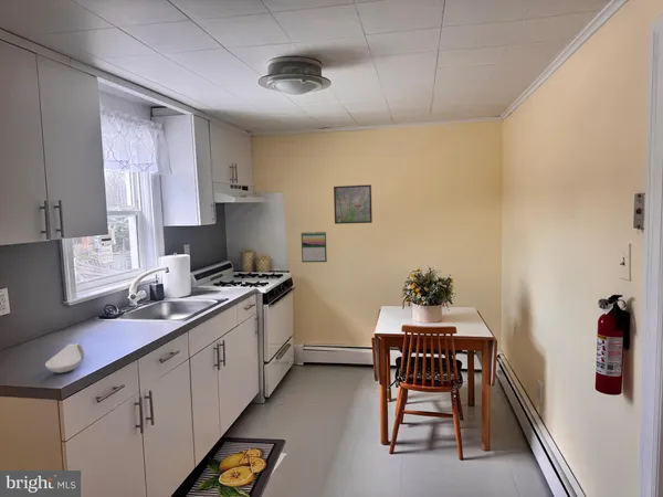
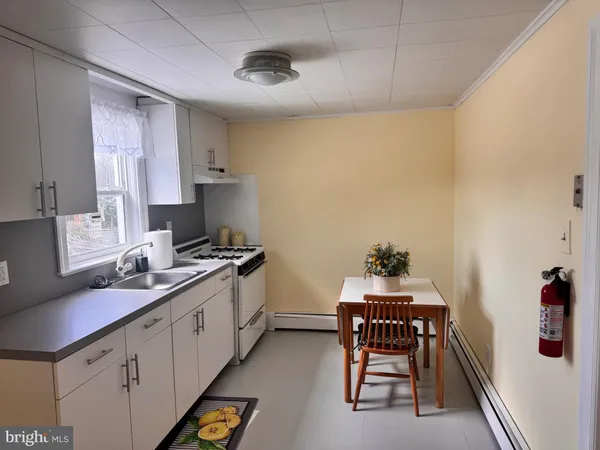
- calendar (314, 246)
- spoon rest (67, 357)
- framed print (352, 204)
